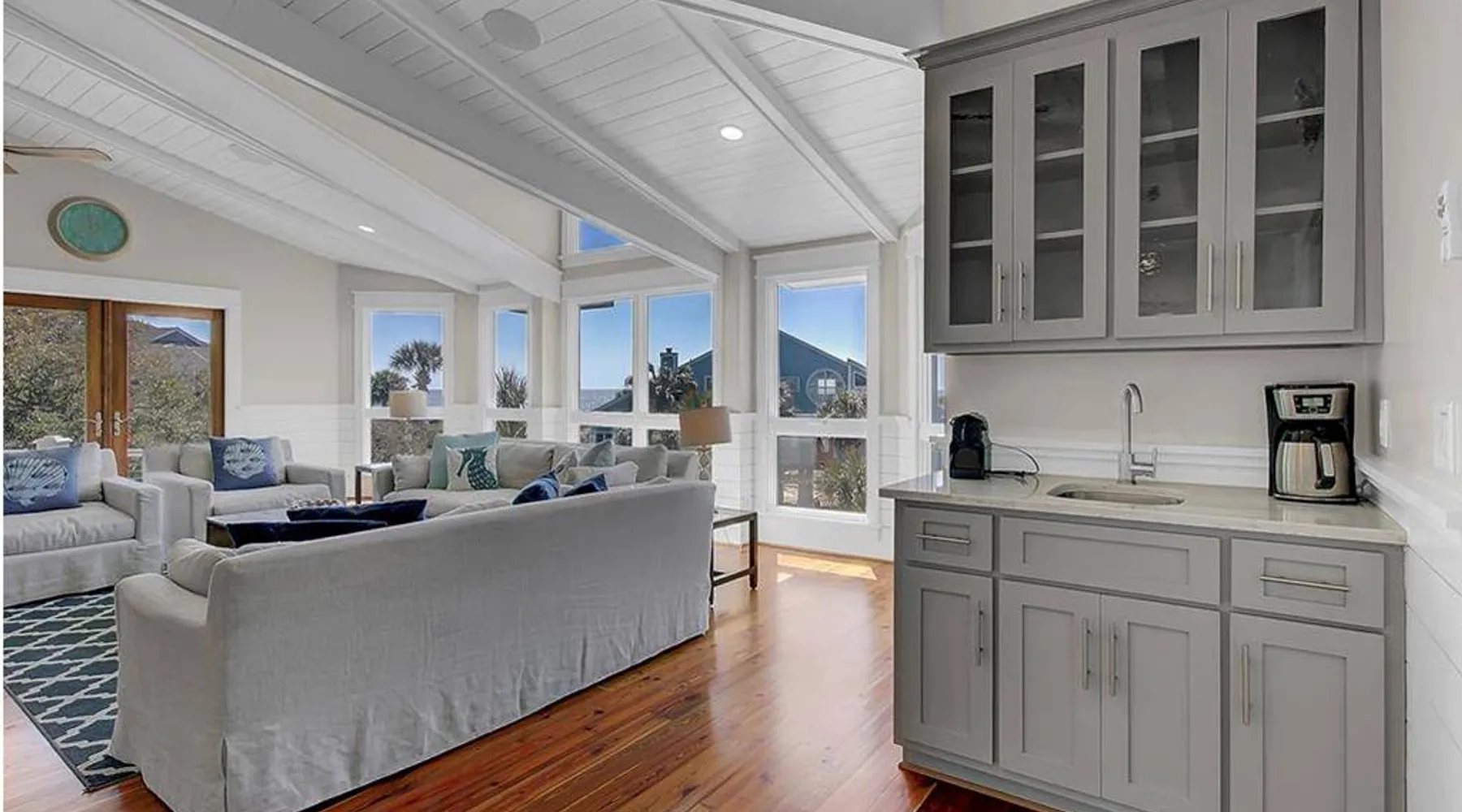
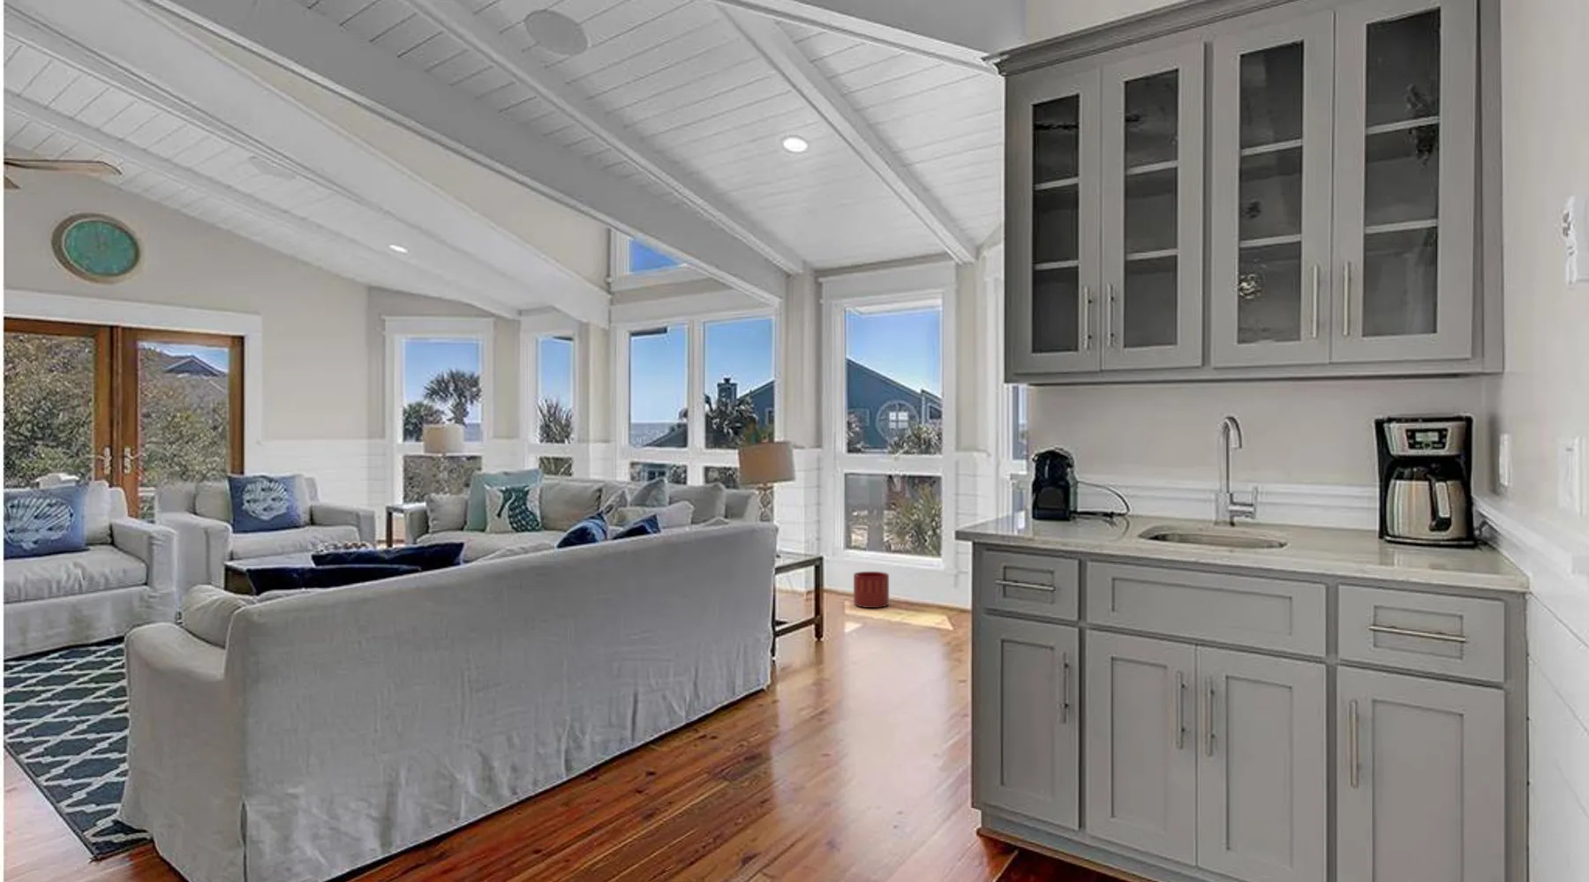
+ planter (871, 589)
